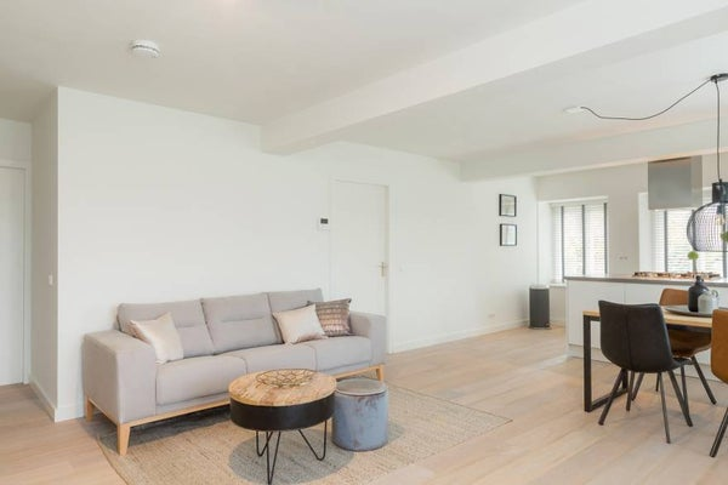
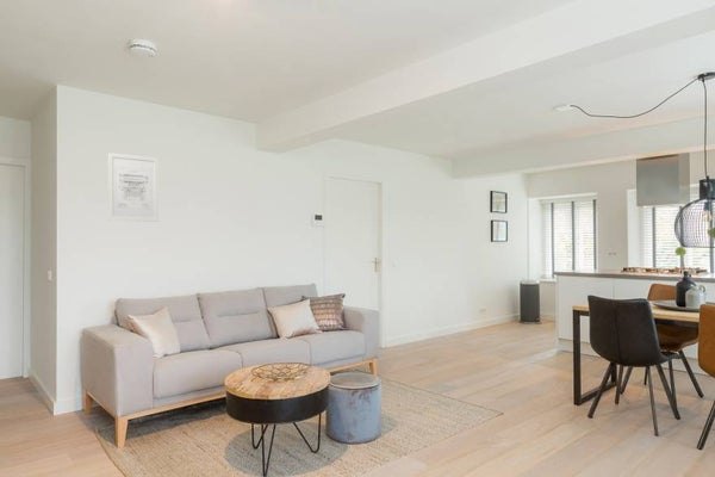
+ wall art (133, 187)
